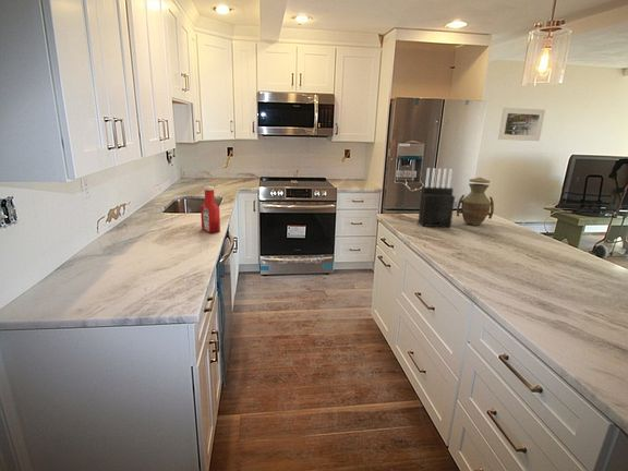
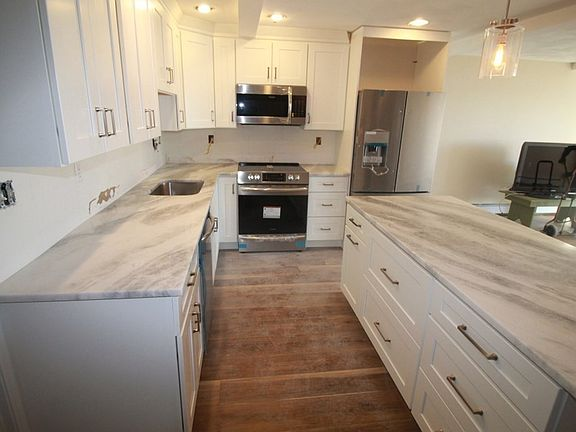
- soap bottle (209, 208)
- knife block (437, 197)
- vase (475, 201)
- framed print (521, 124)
